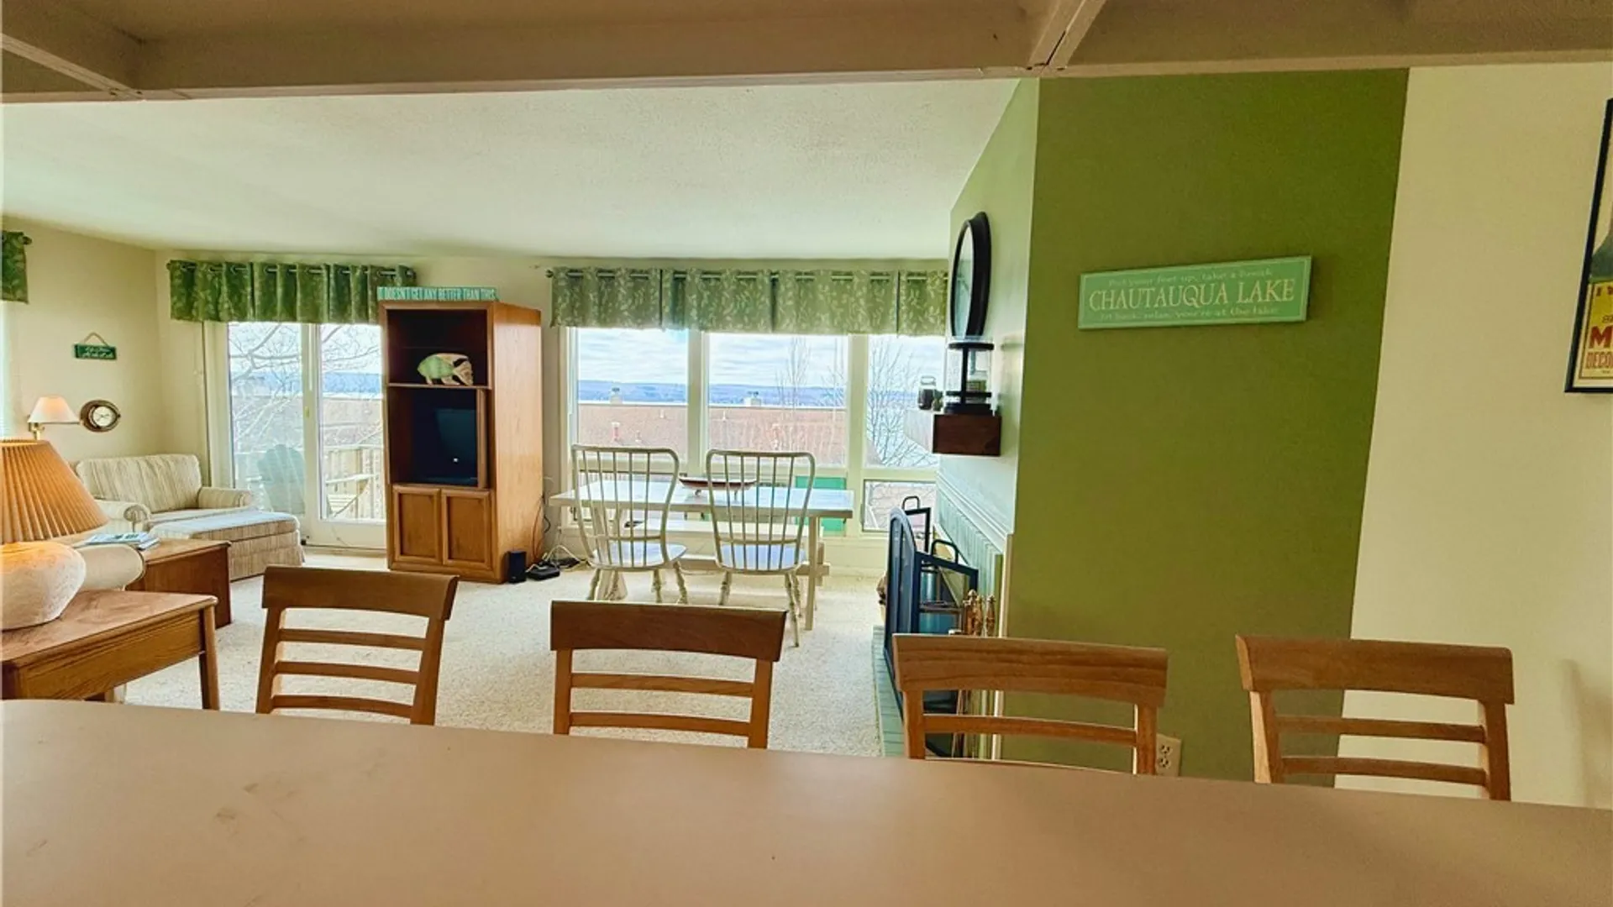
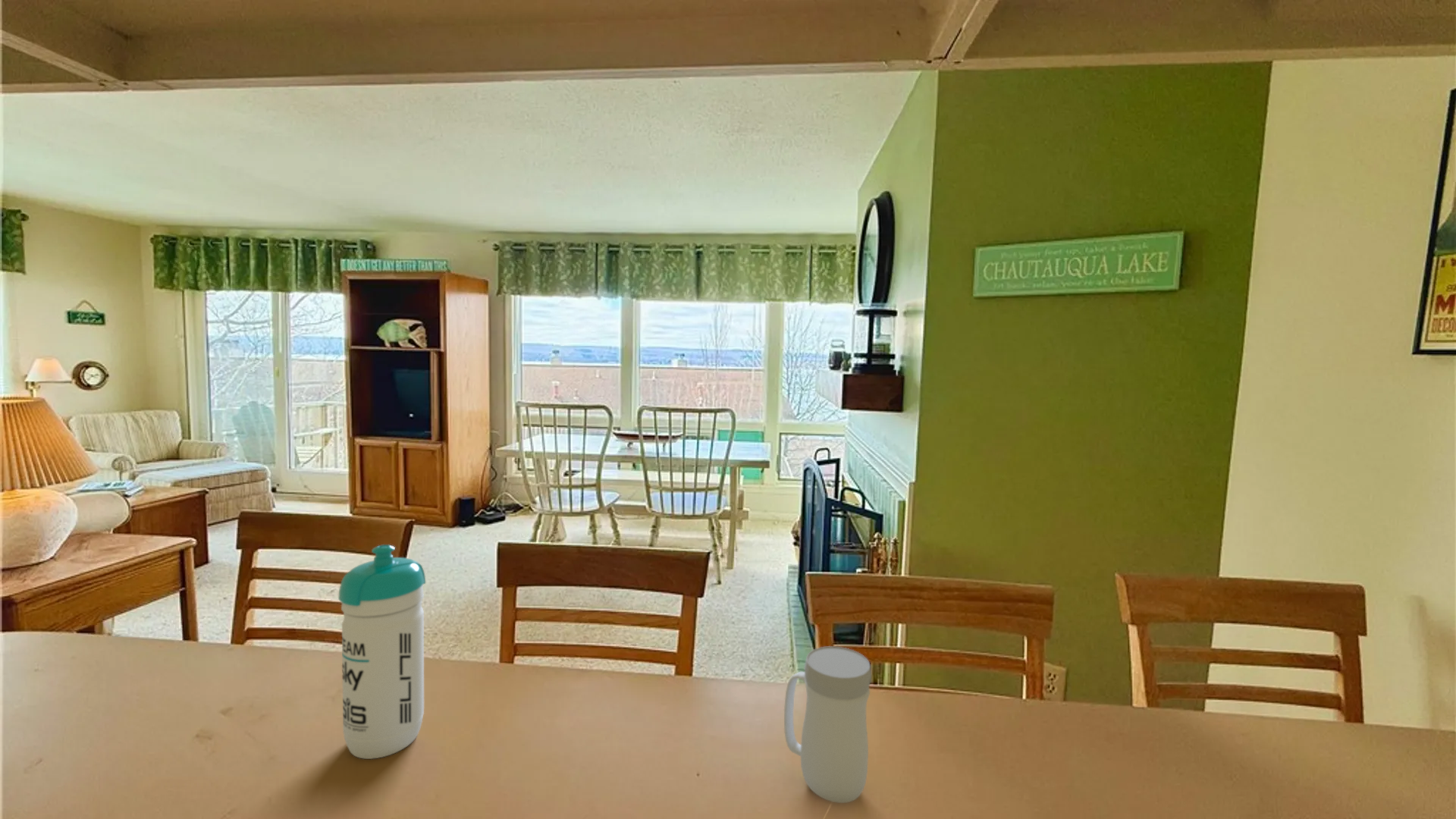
+ water bottle (384, 644)
+ mug (824, 718)
